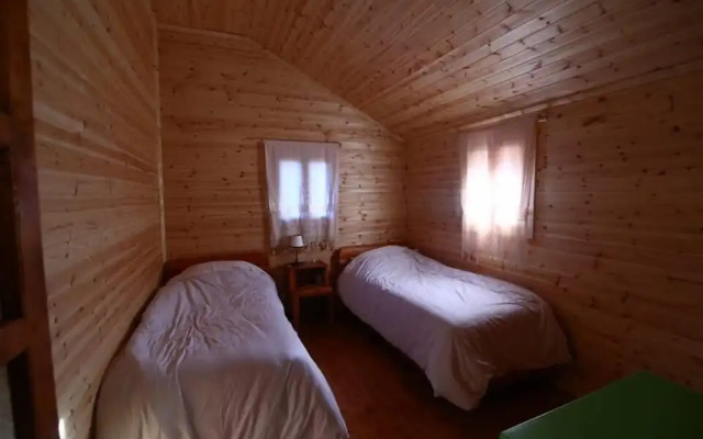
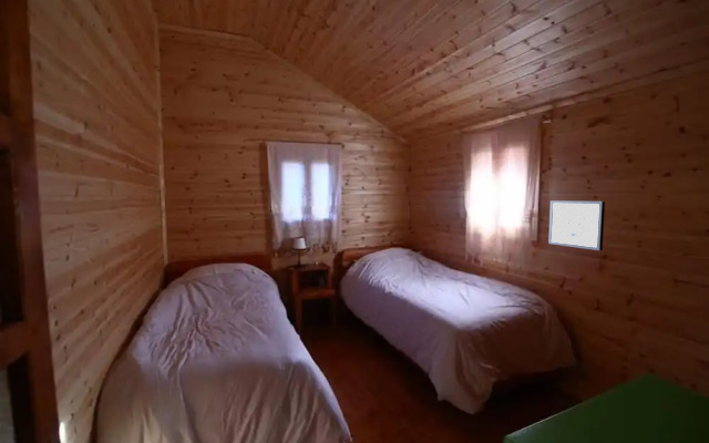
+ wall art (574, 224)
